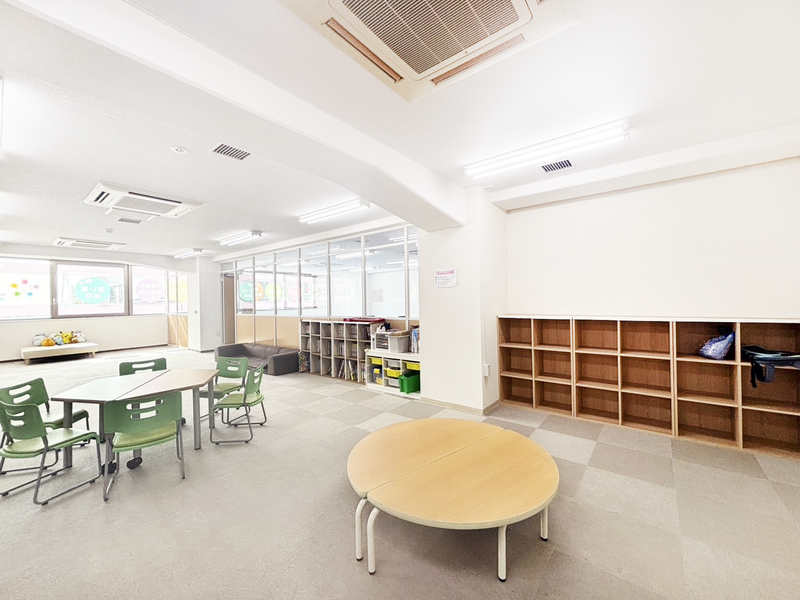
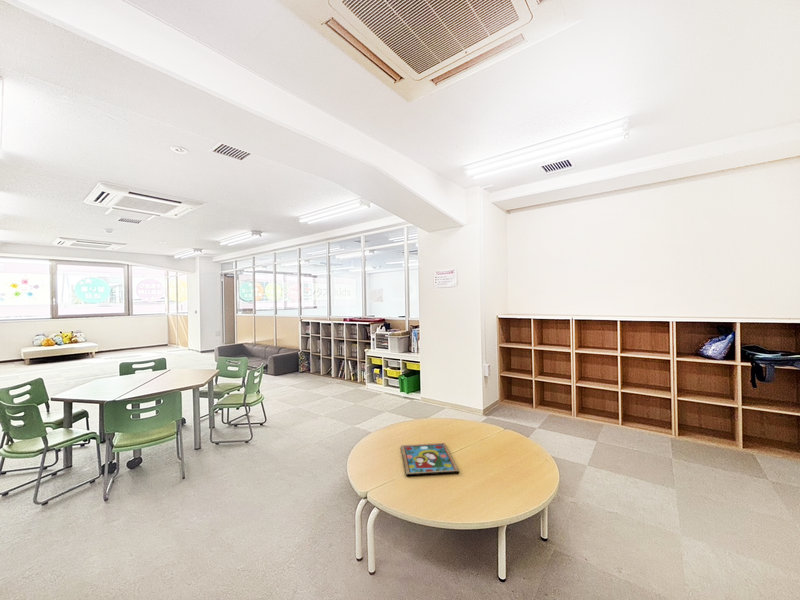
+ framed painting (427, 457)
